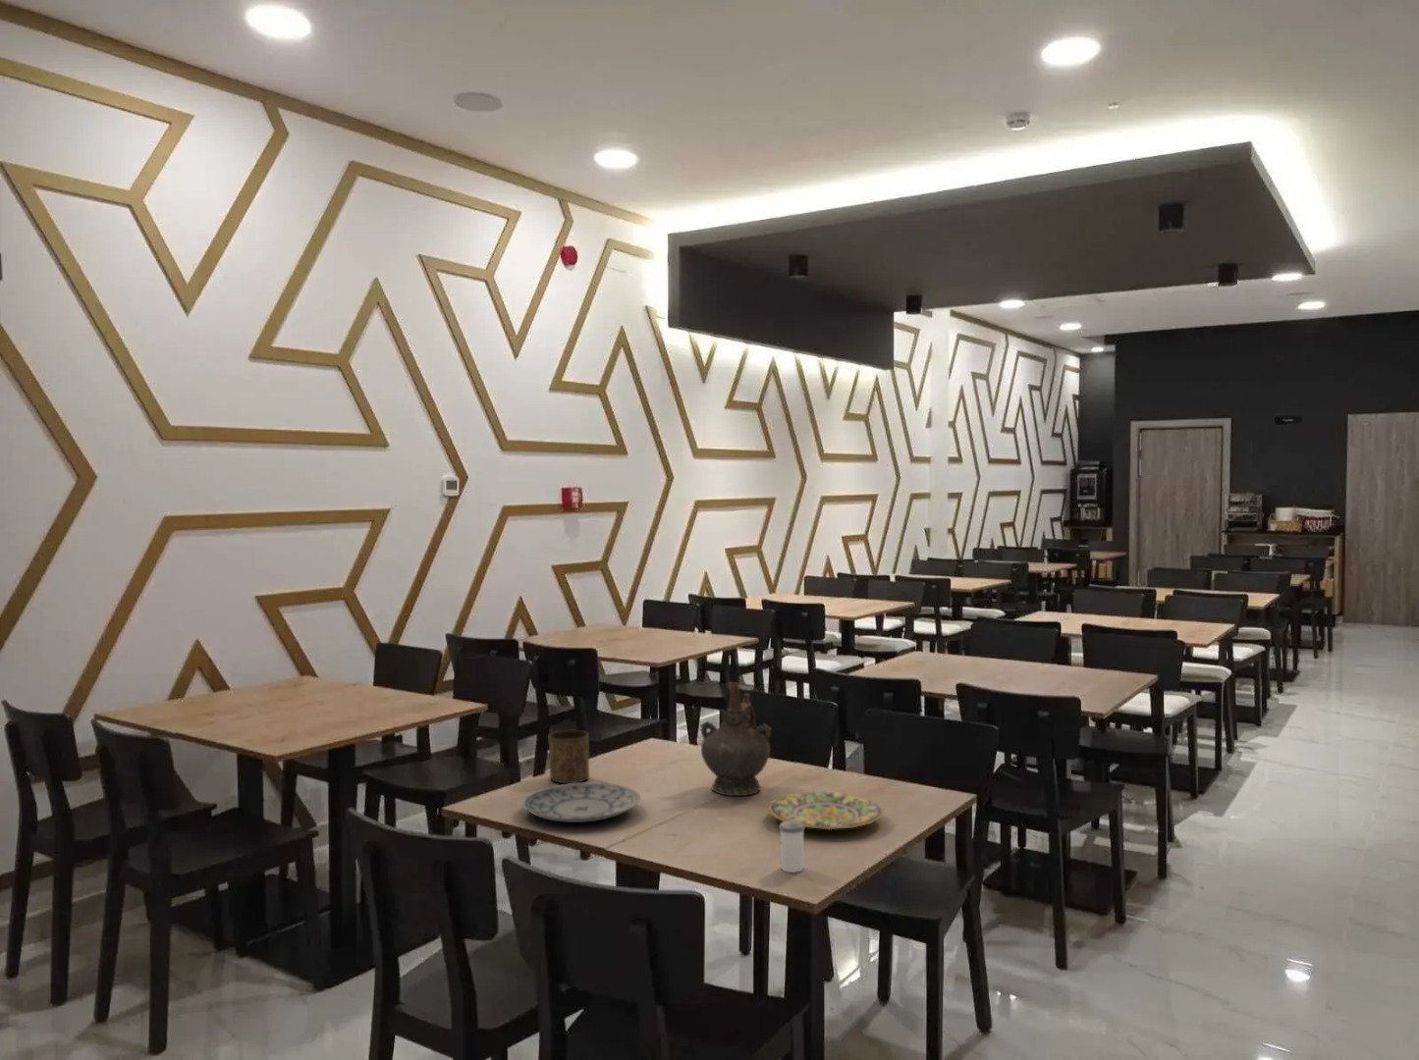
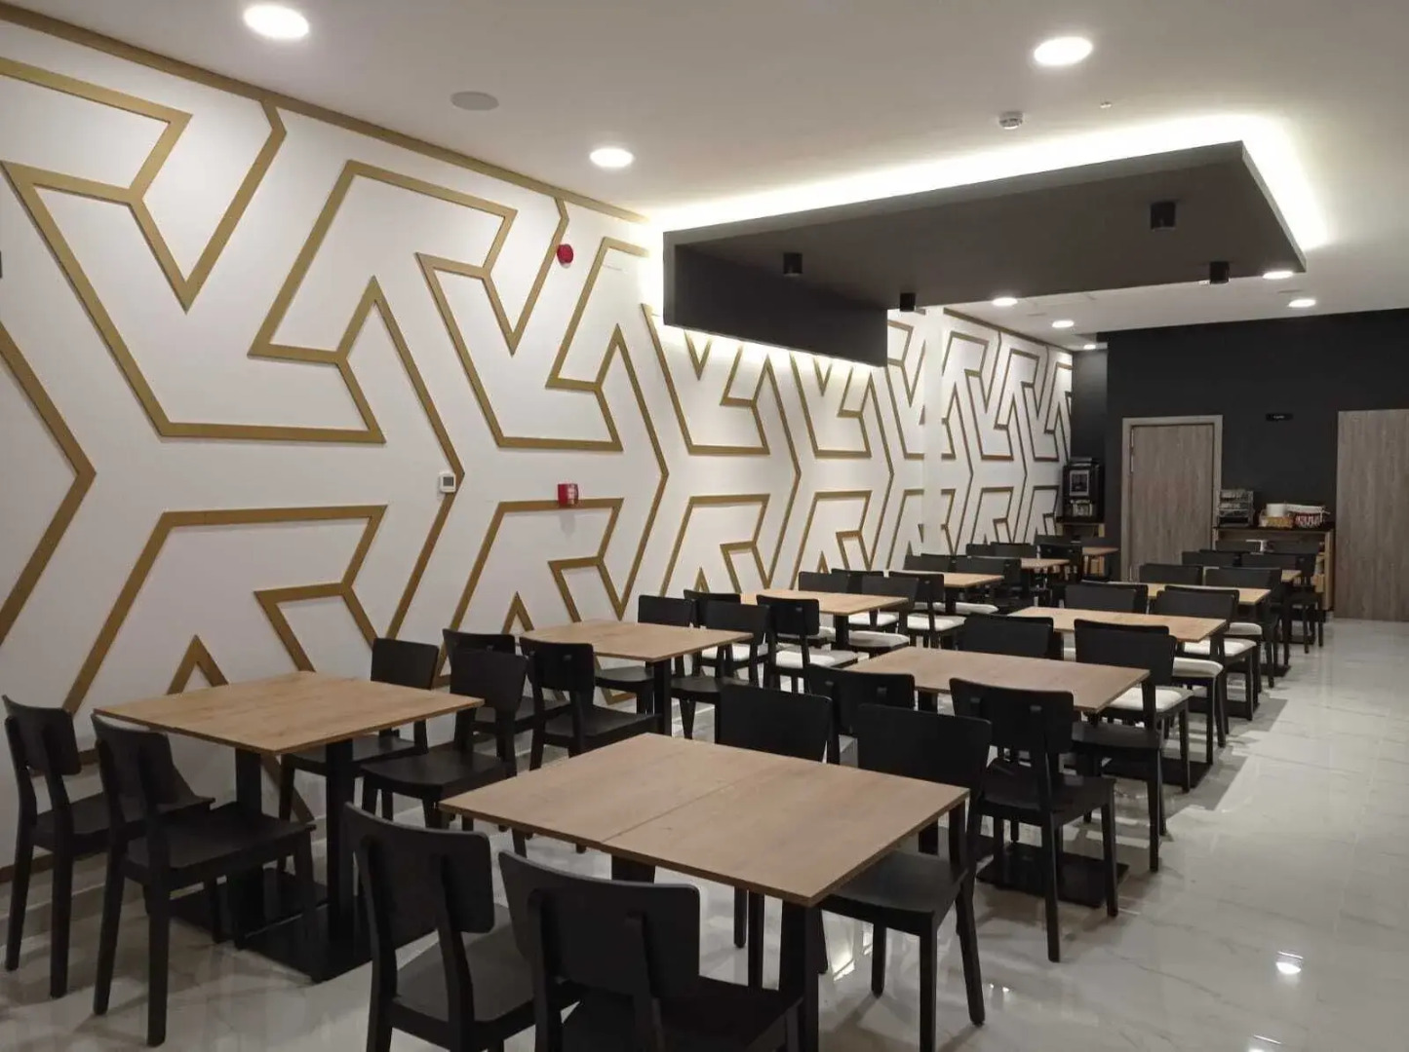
- ceremonial vessel (736, 735)
- cup (568, 756)
- plate (581, 805)
- salt shaker (792, 846)
- plate (825, 814)
